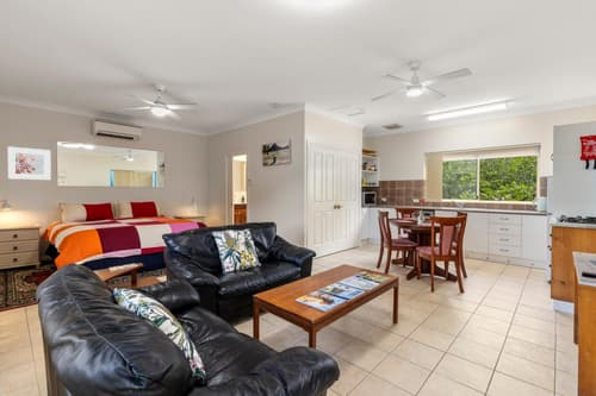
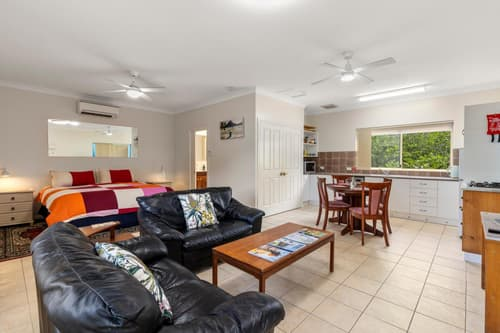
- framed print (30, 163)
